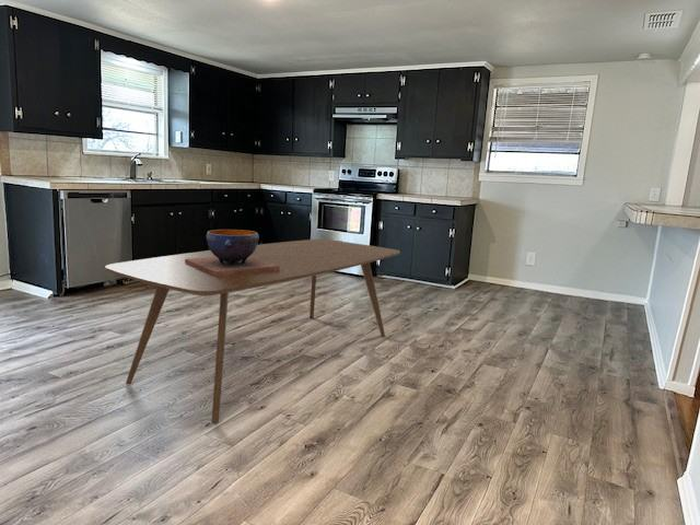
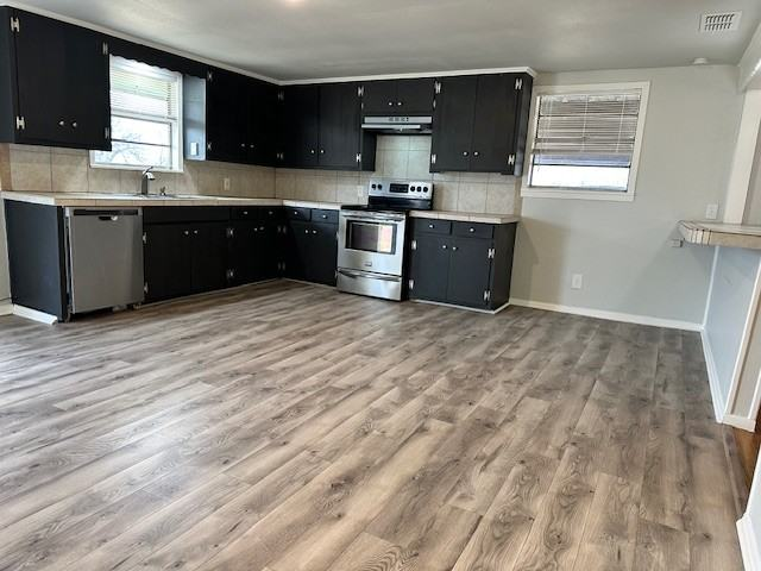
- dining table (273, 283)
- decorative bowl (232, 248)
